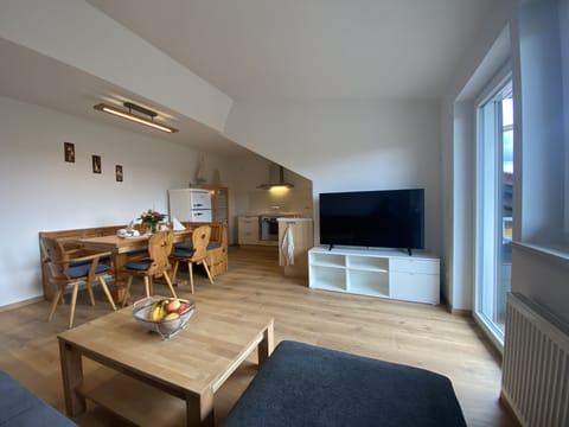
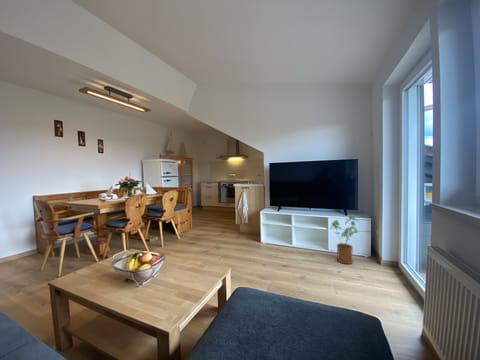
+ house plant (346, 238)
